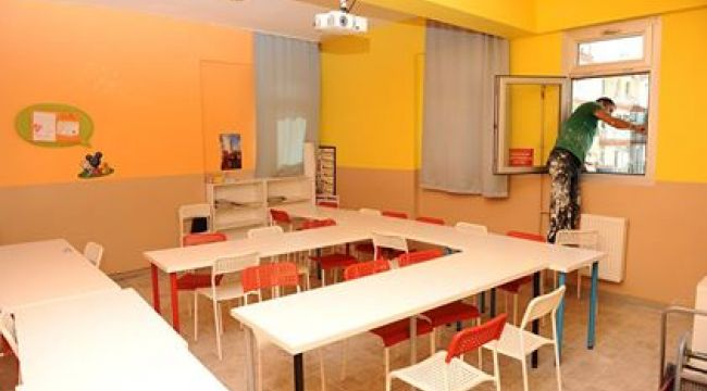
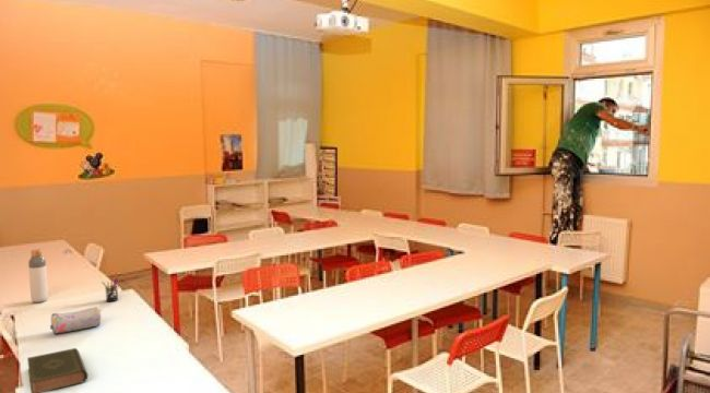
+ book (57, 369)
+ pencil case (75, 319)
+ pen holder (109, 288)
+ bottle (37, 275)
